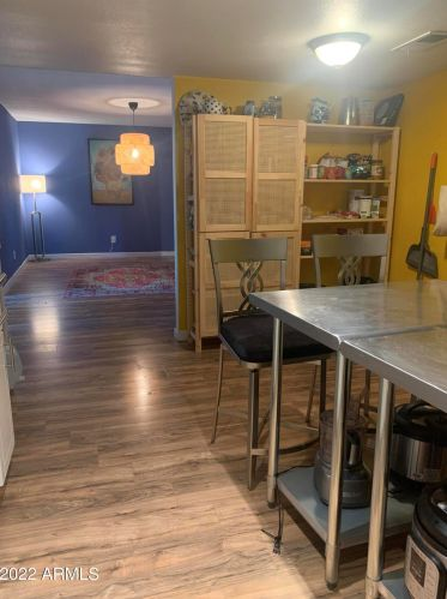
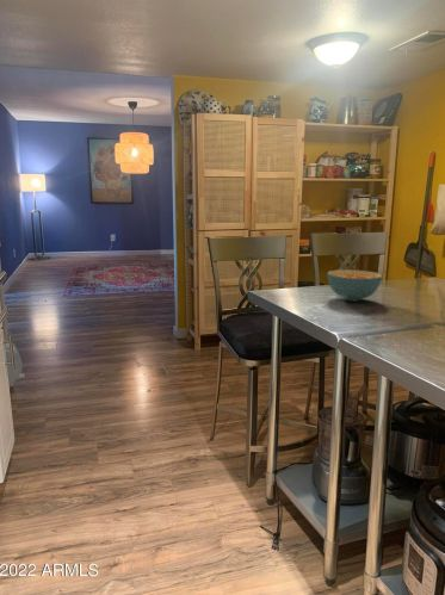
+ cereal bowl (353, 286)
